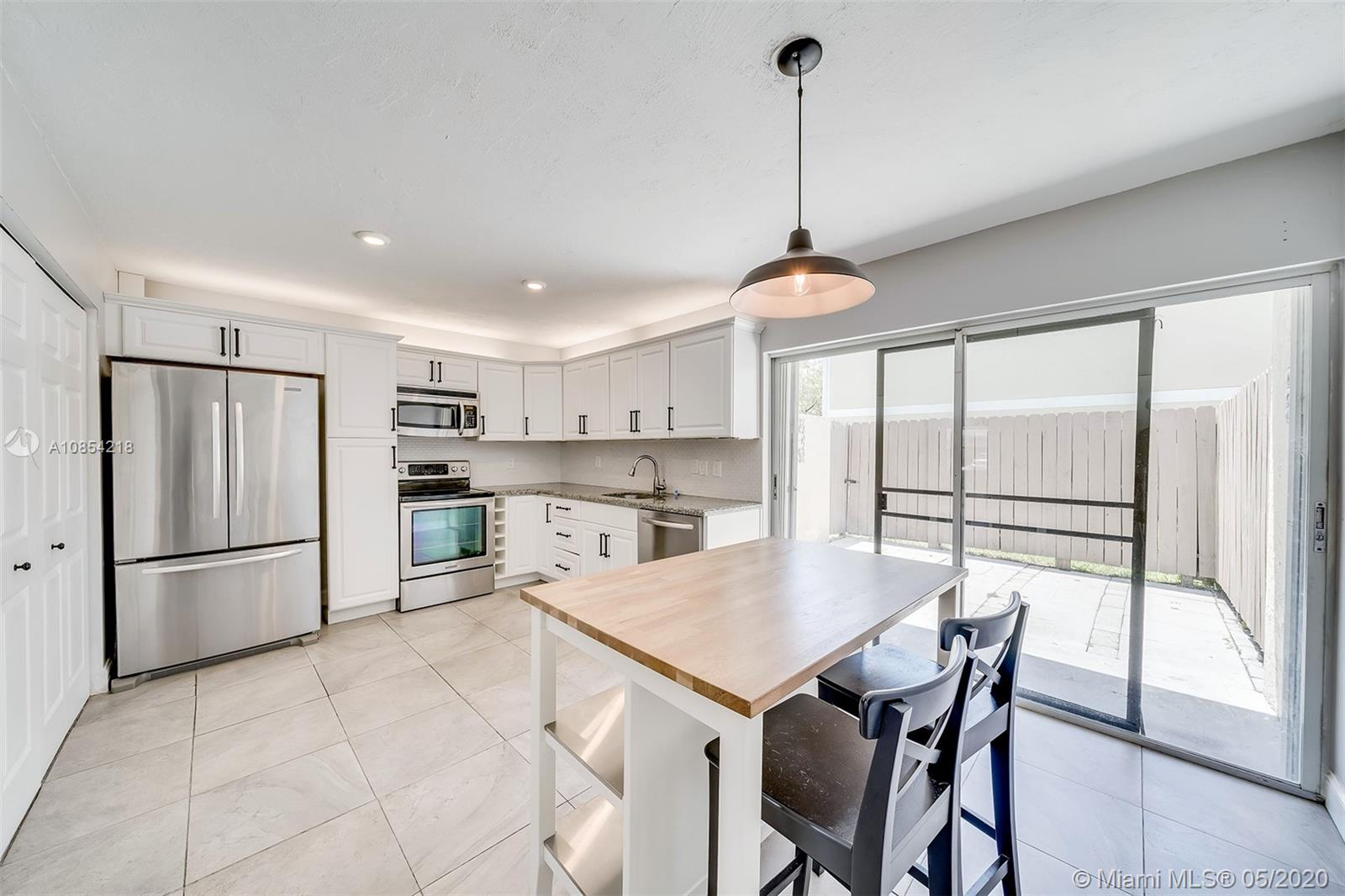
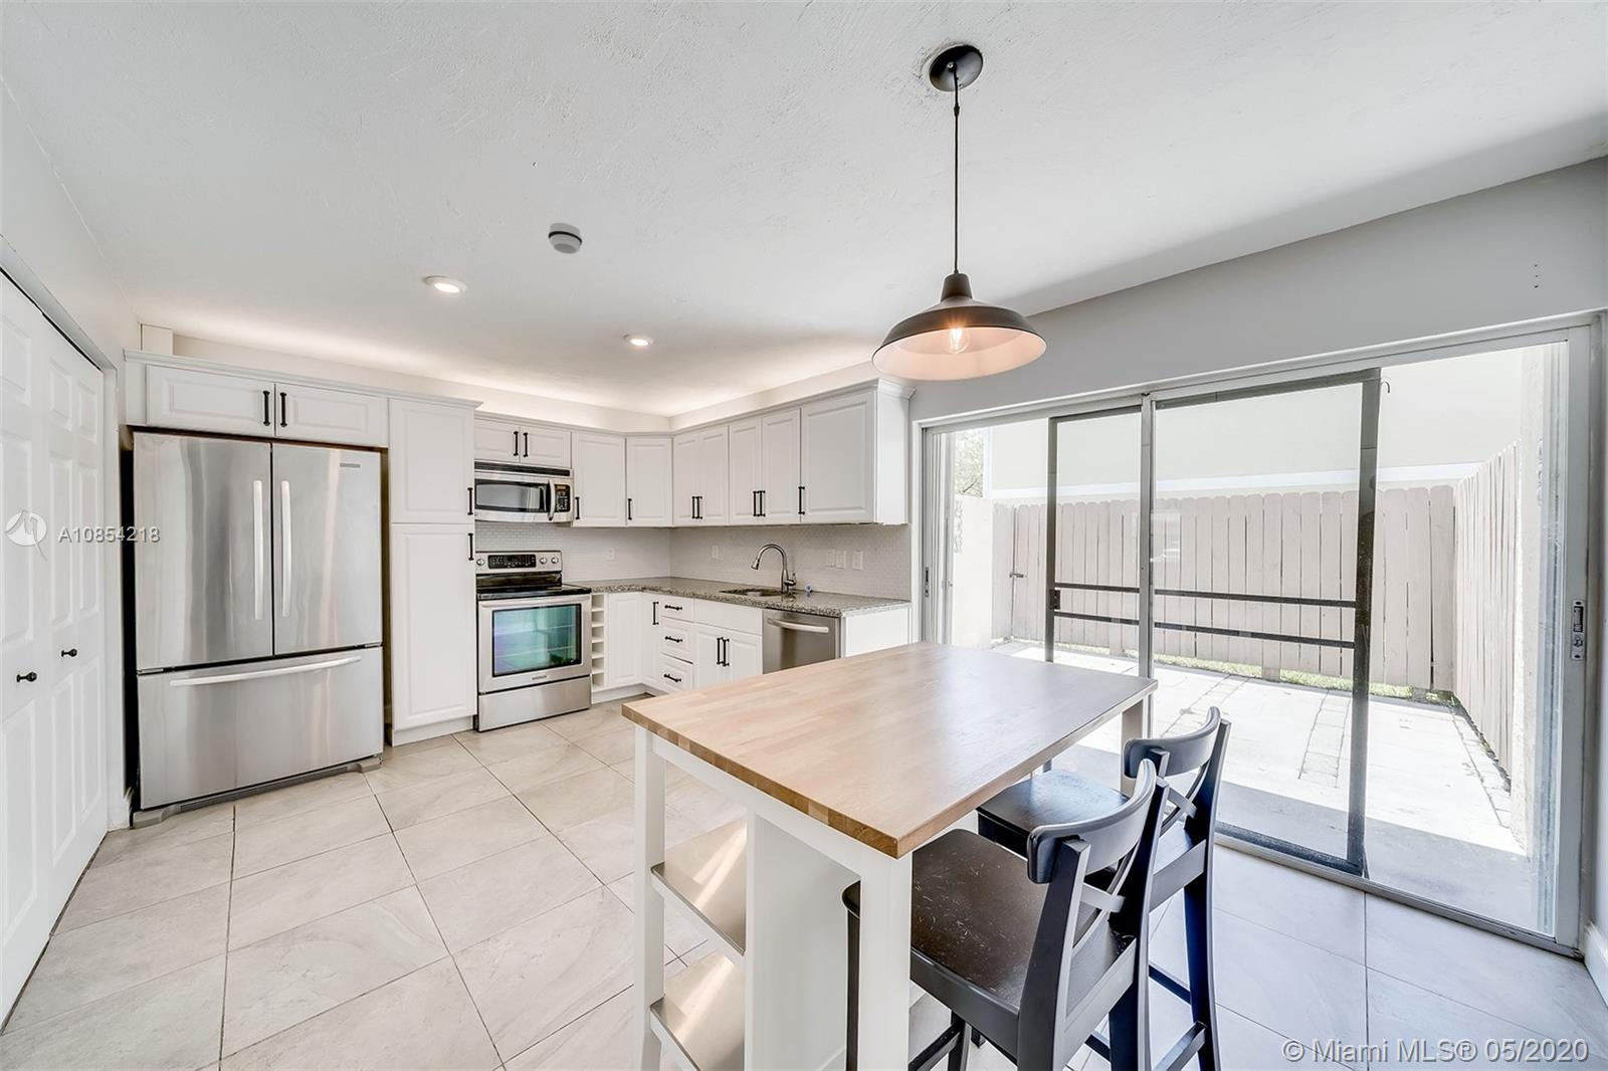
+ smoke detector (564, 239)
